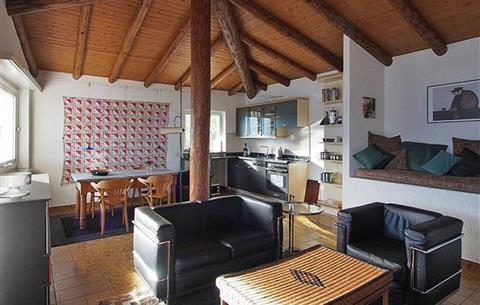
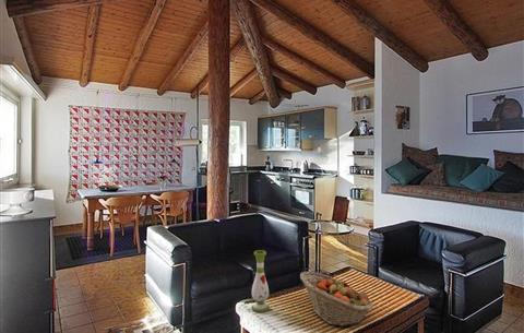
+ fruit basket (334, 295)
+ vase (260, 280)
